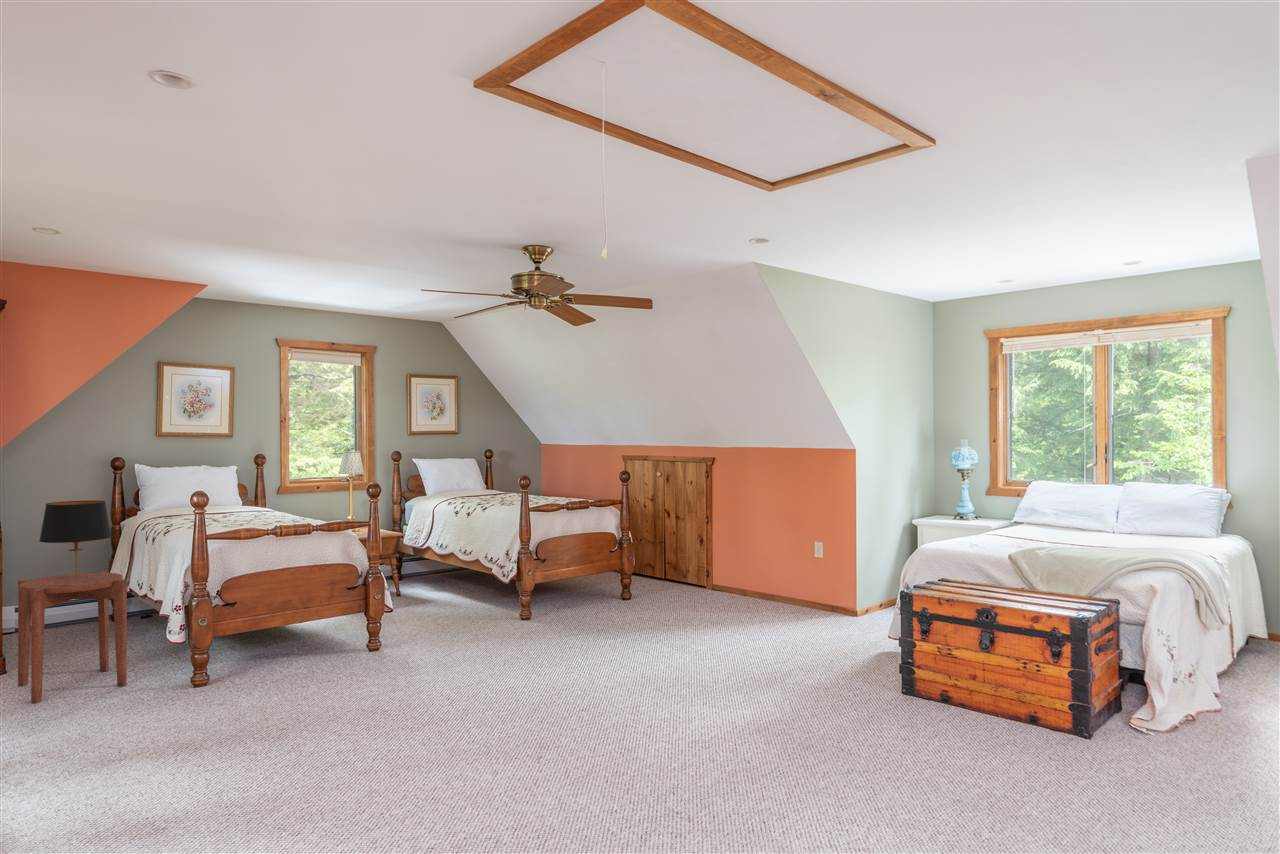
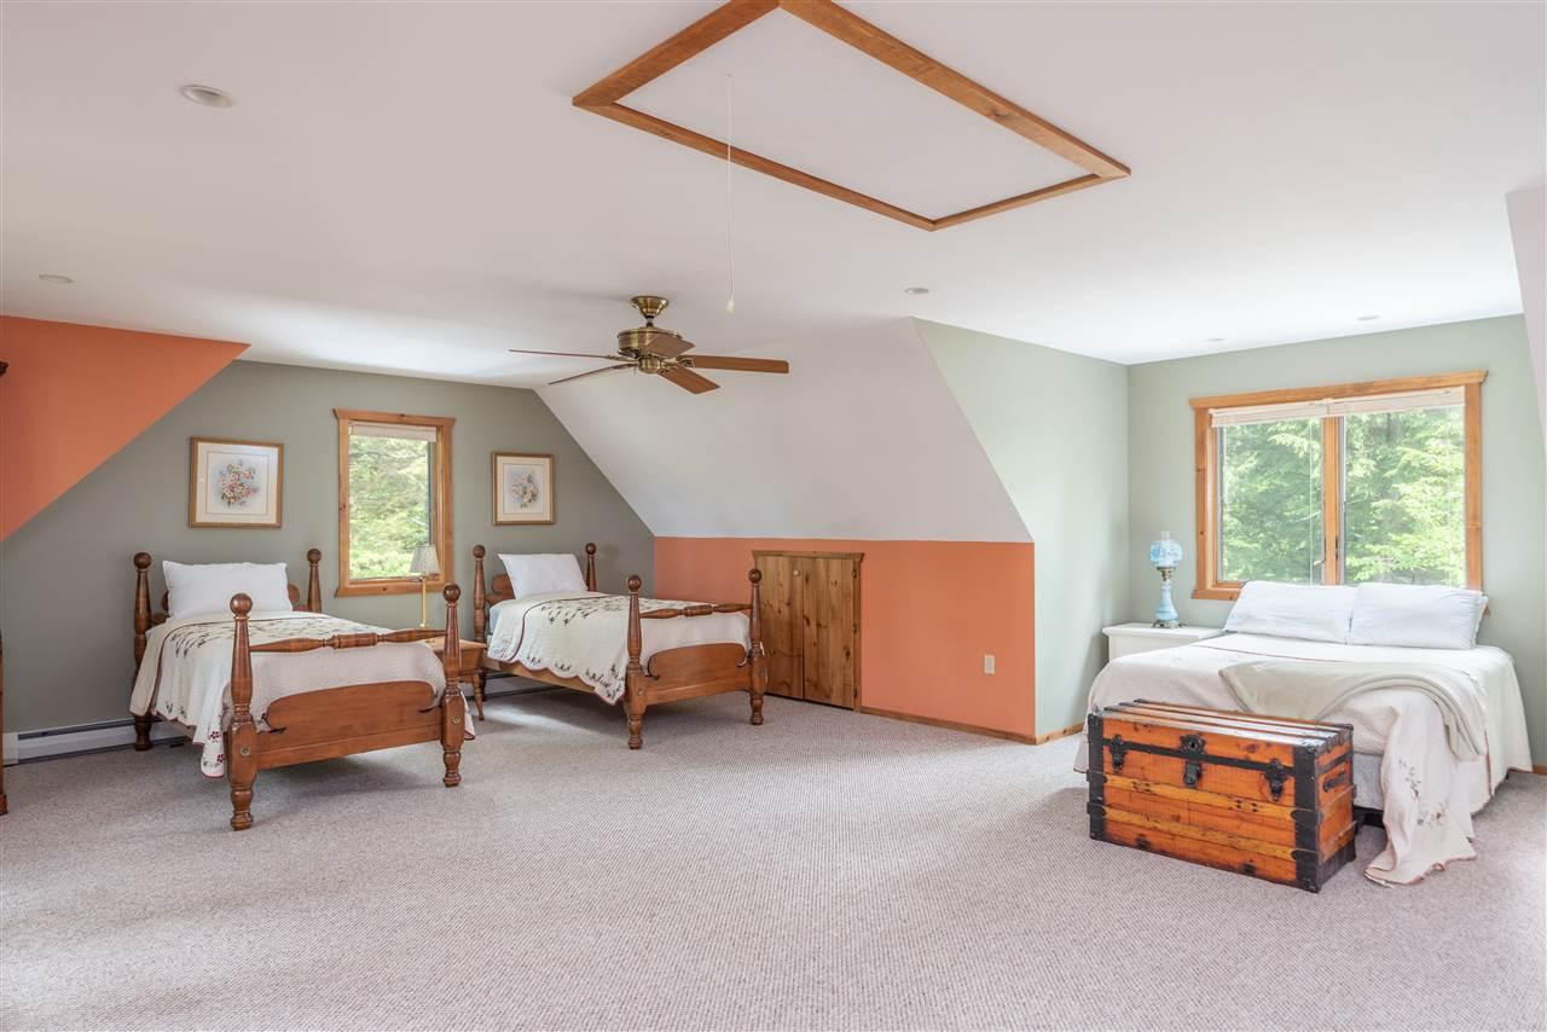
- table lamp (76, 539)
- side table (99, 632)
